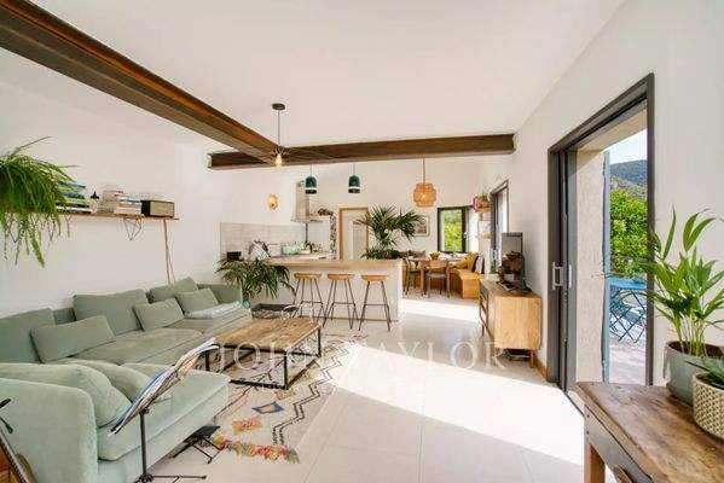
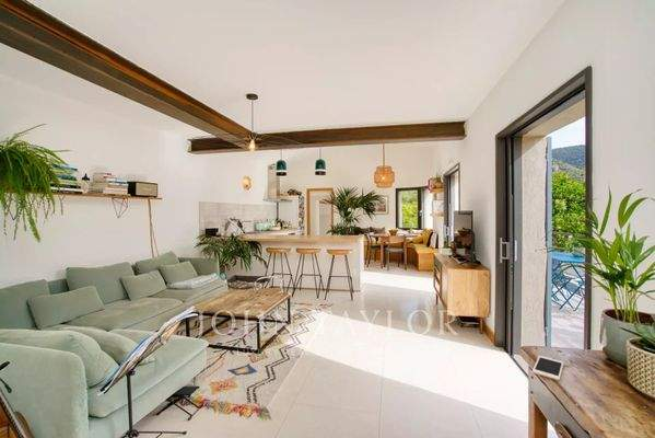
+ cell phone (548, 367)
